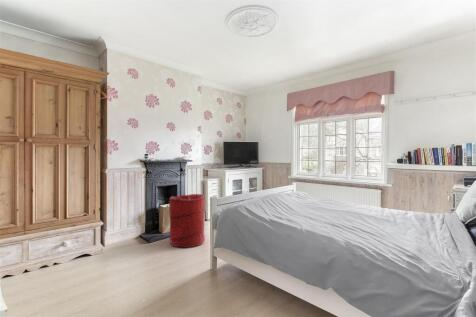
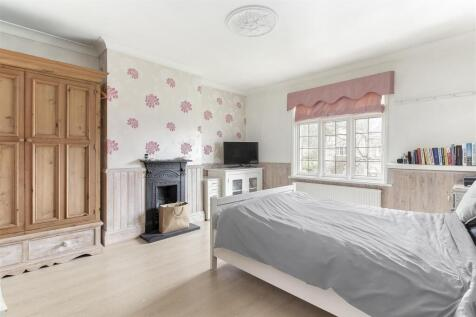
- laundry hamper (187, 218)
